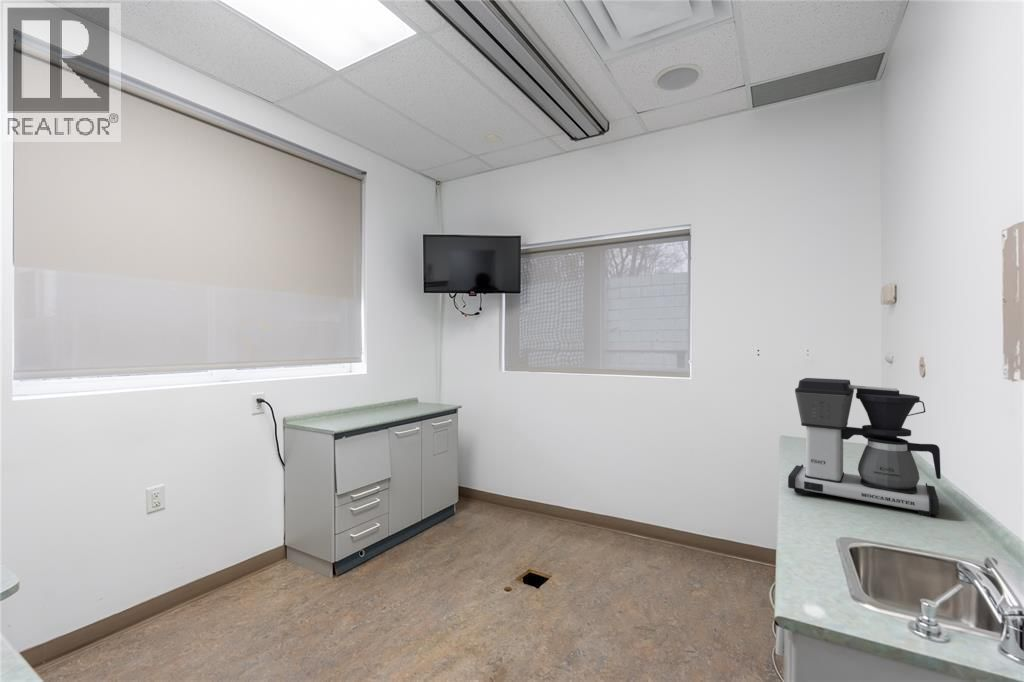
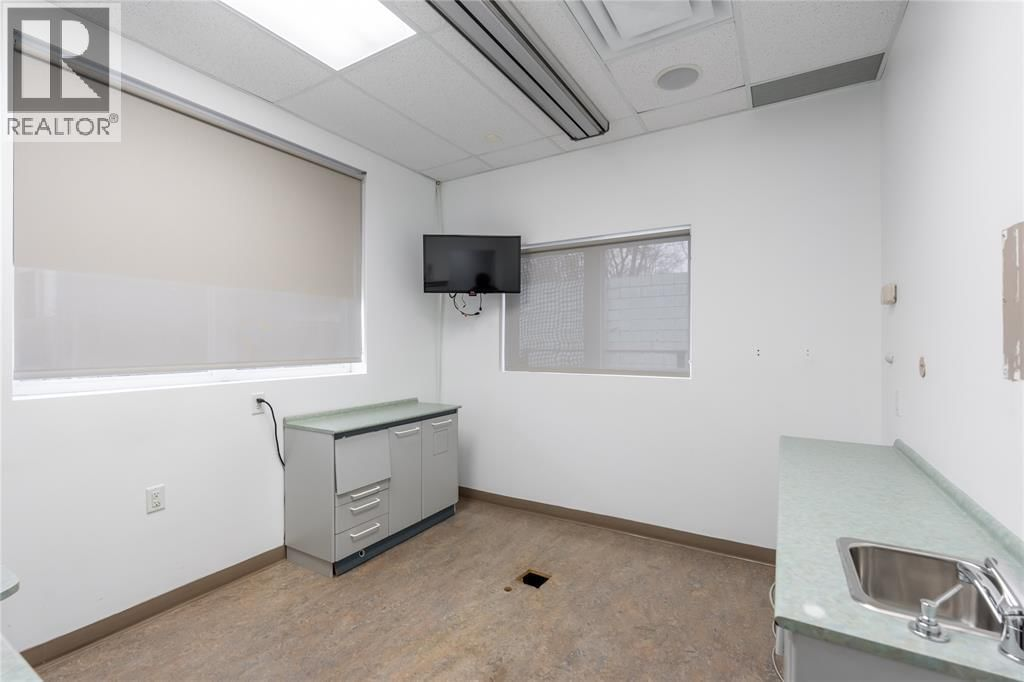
- coffee maker (863, 436)
